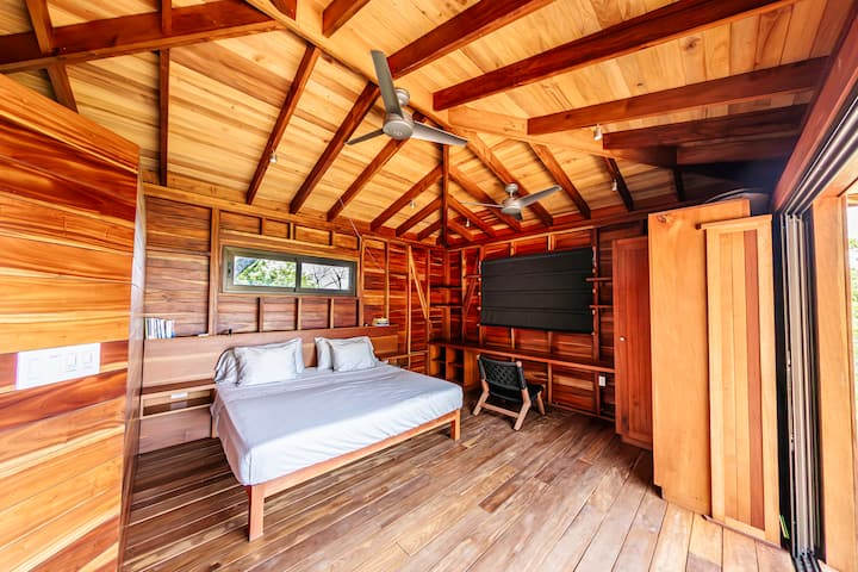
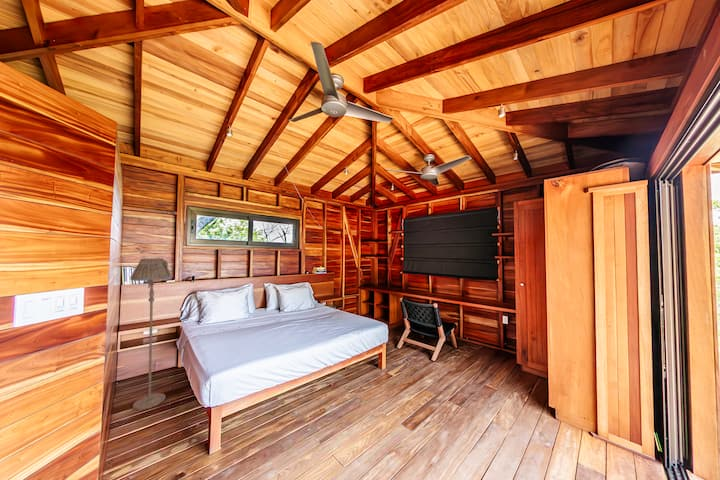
+ floor lamp (150, 329)
